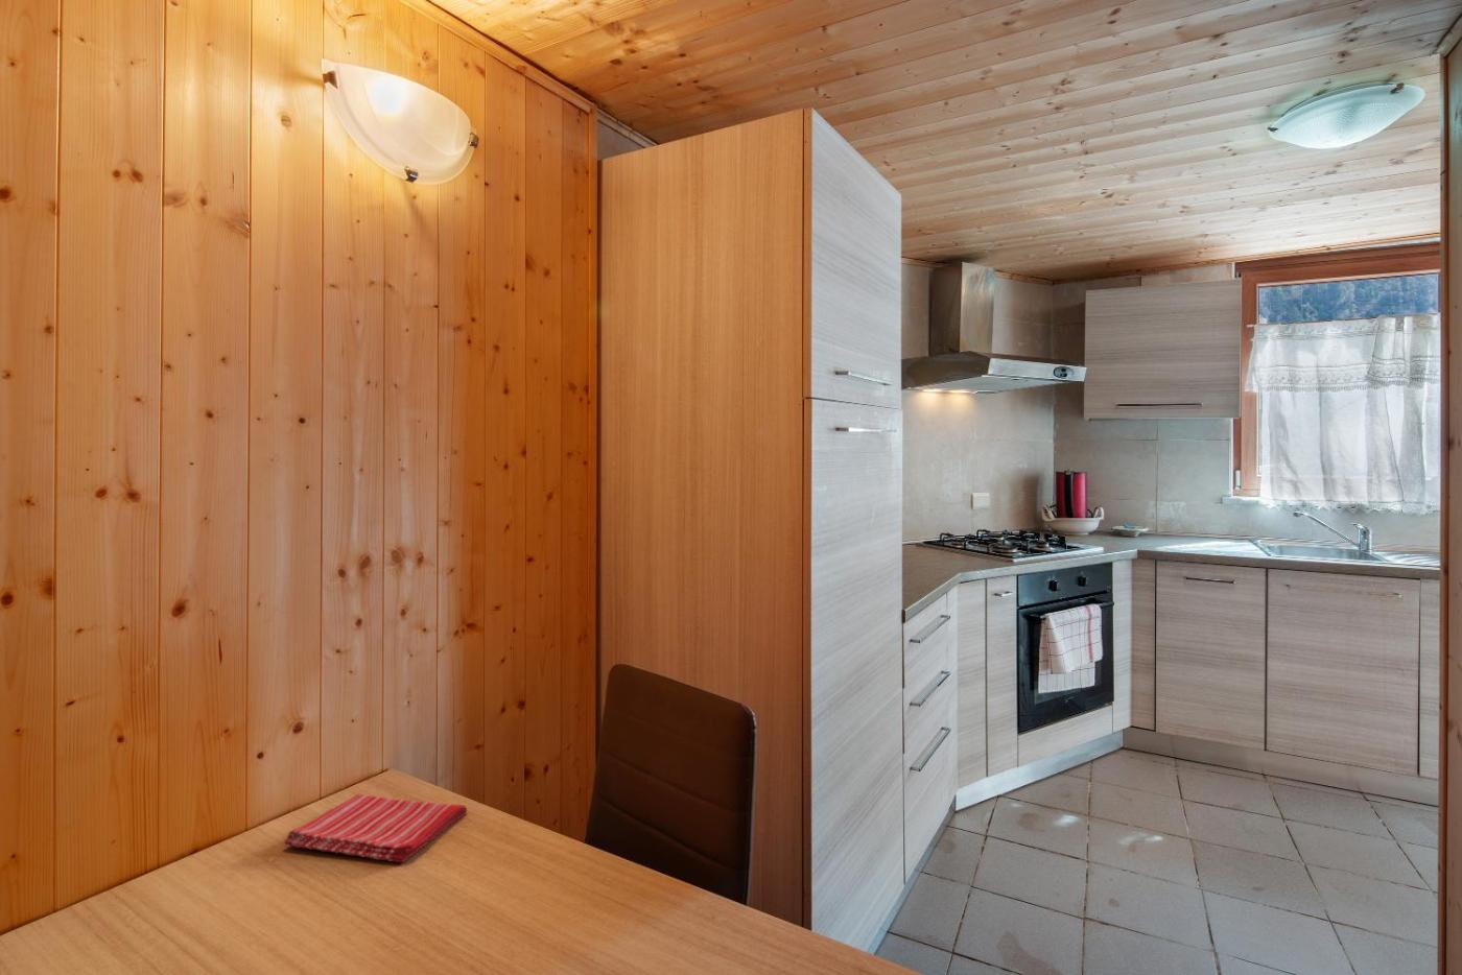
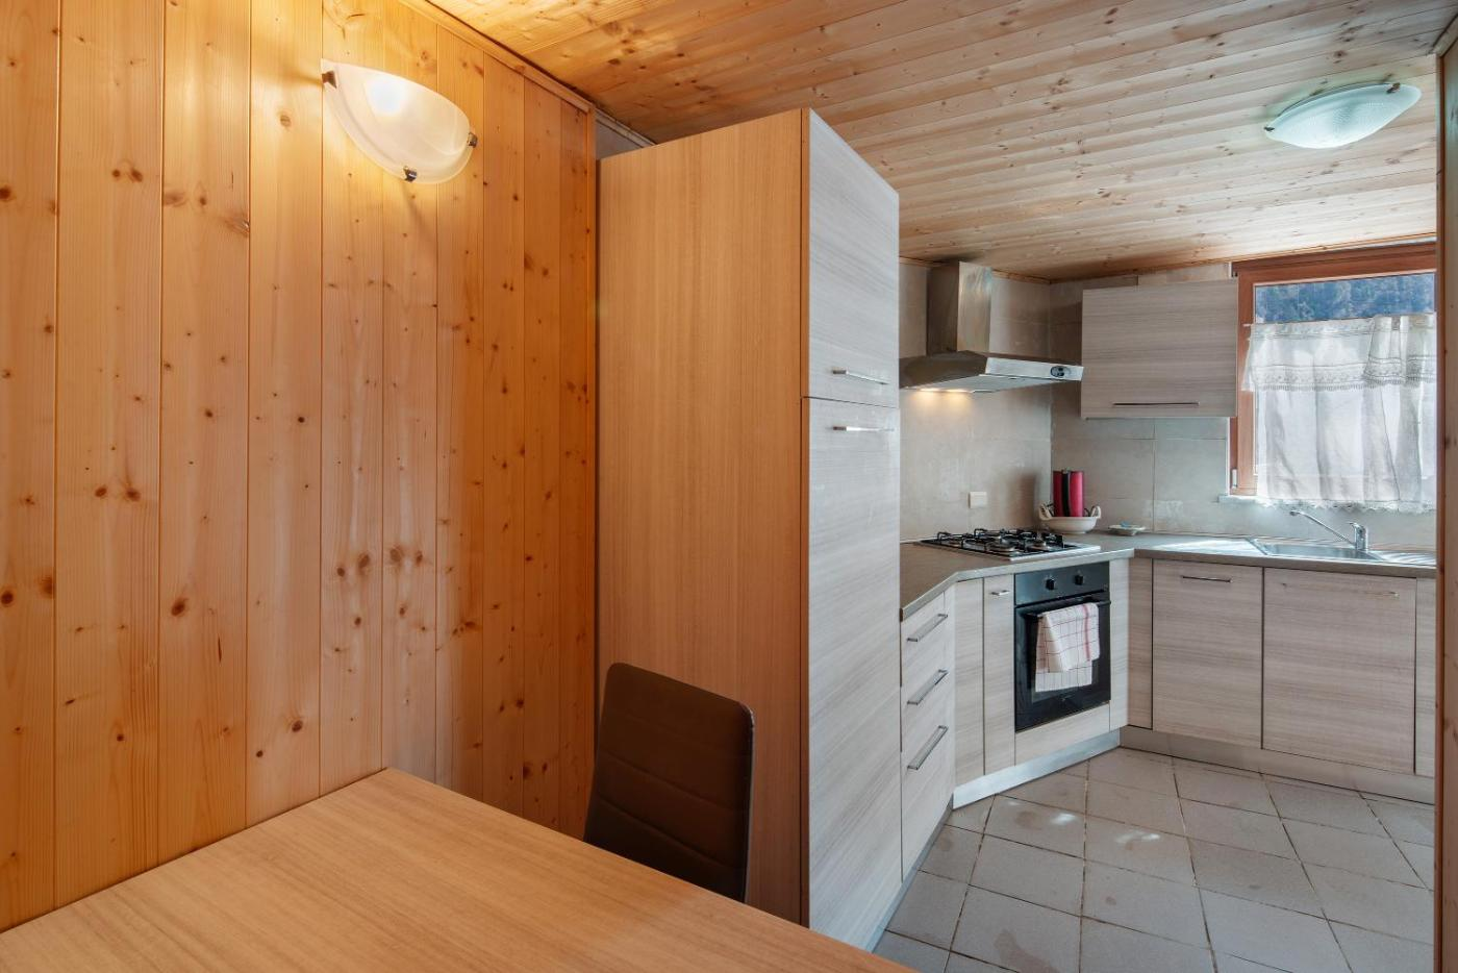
- dish towel (380, 822)
